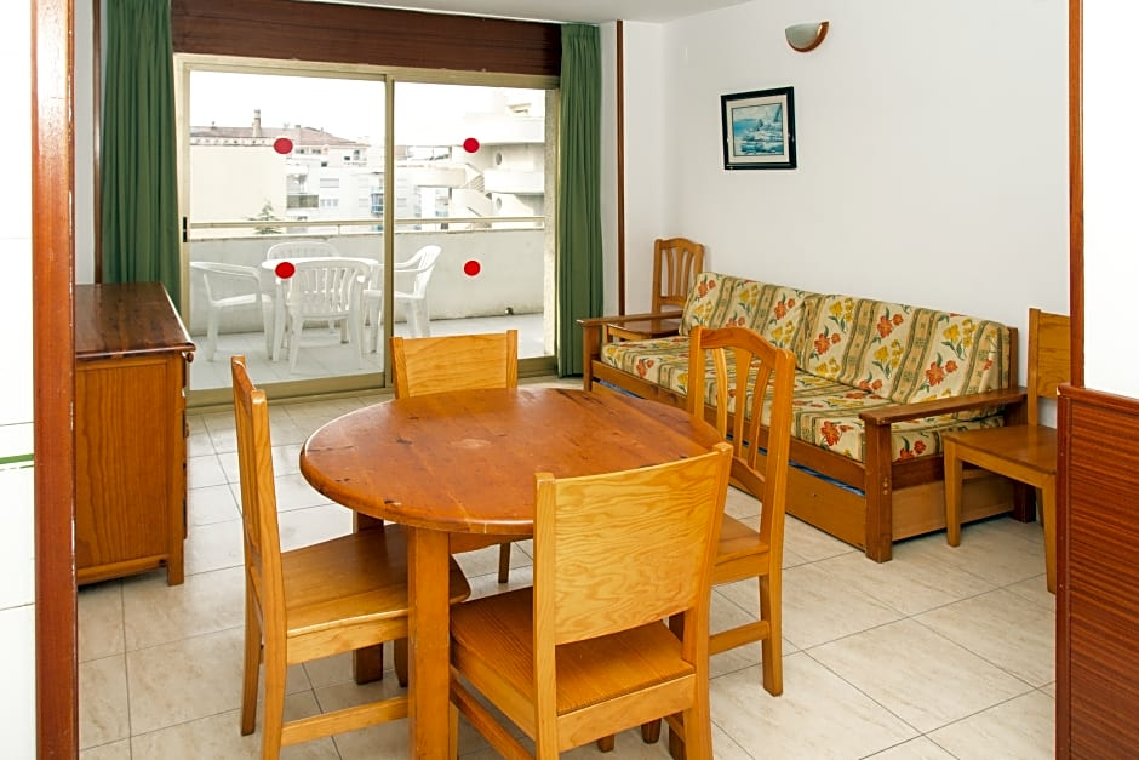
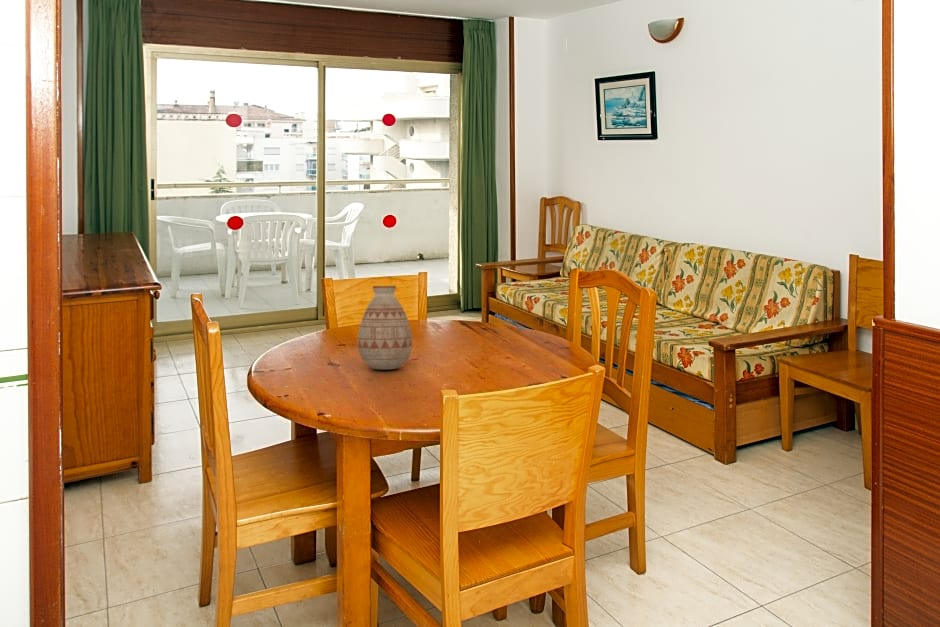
+ vase (384, 327)
